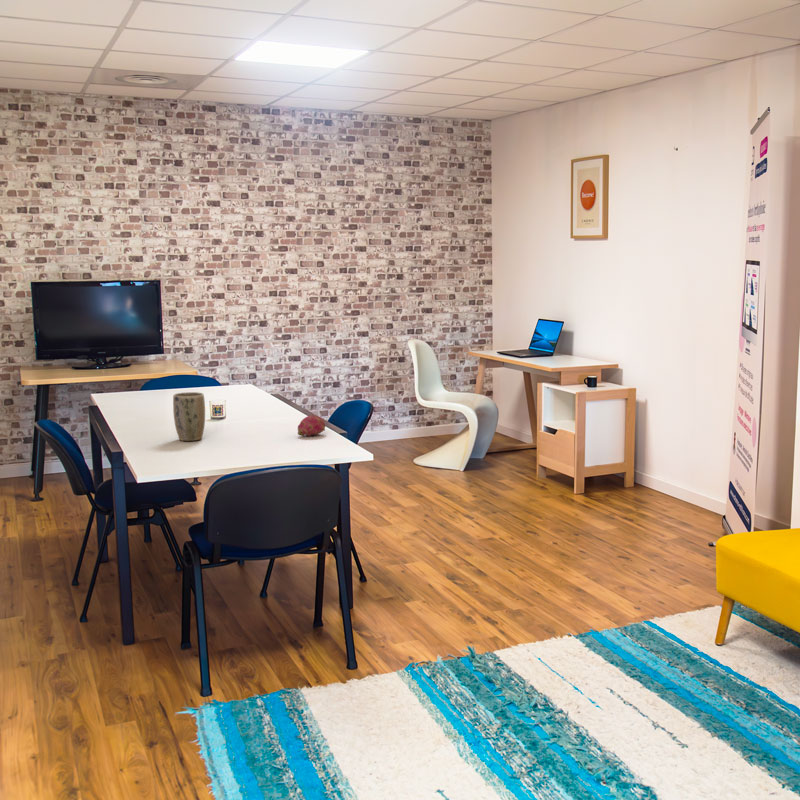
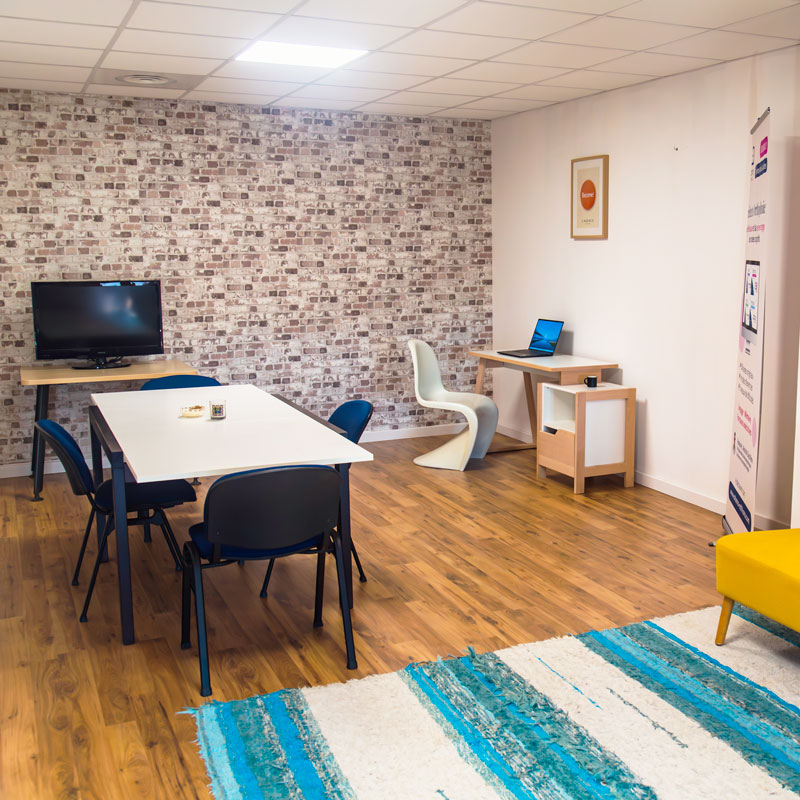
- fruit (311, 424)
- plant pot (189, 416)
